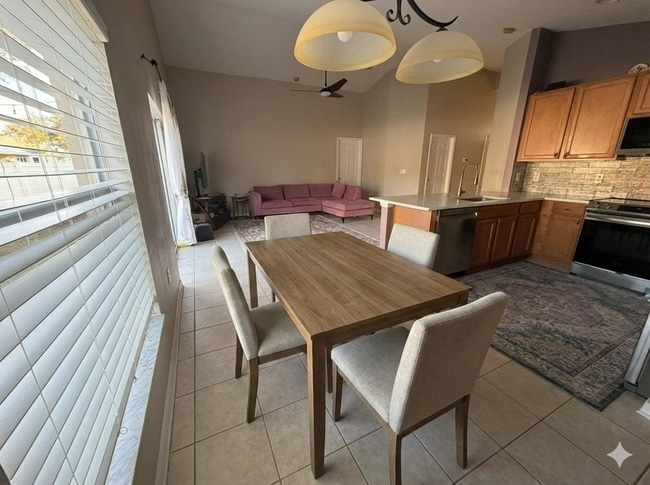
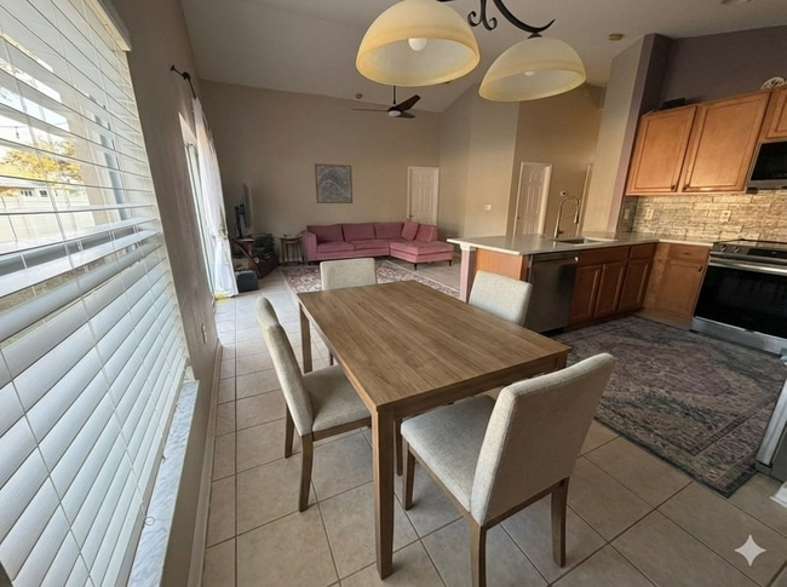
+ wall art (334, 184)
